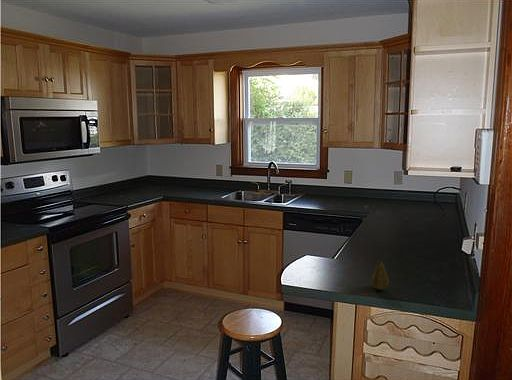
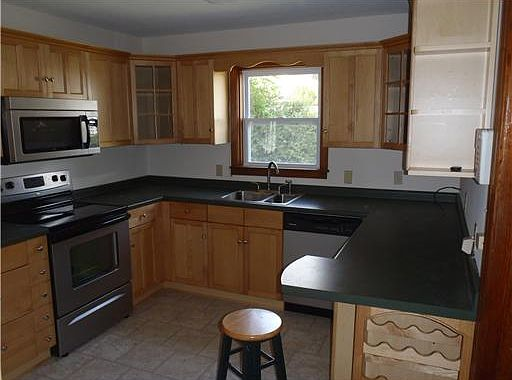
- fruit (380, 273)
